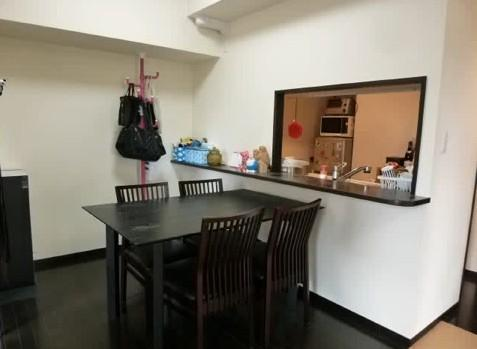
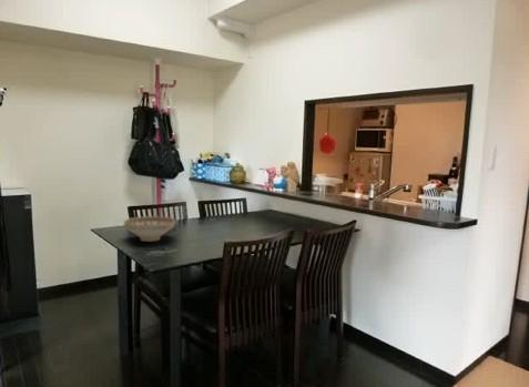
+ decorative bowl (150, 230)
